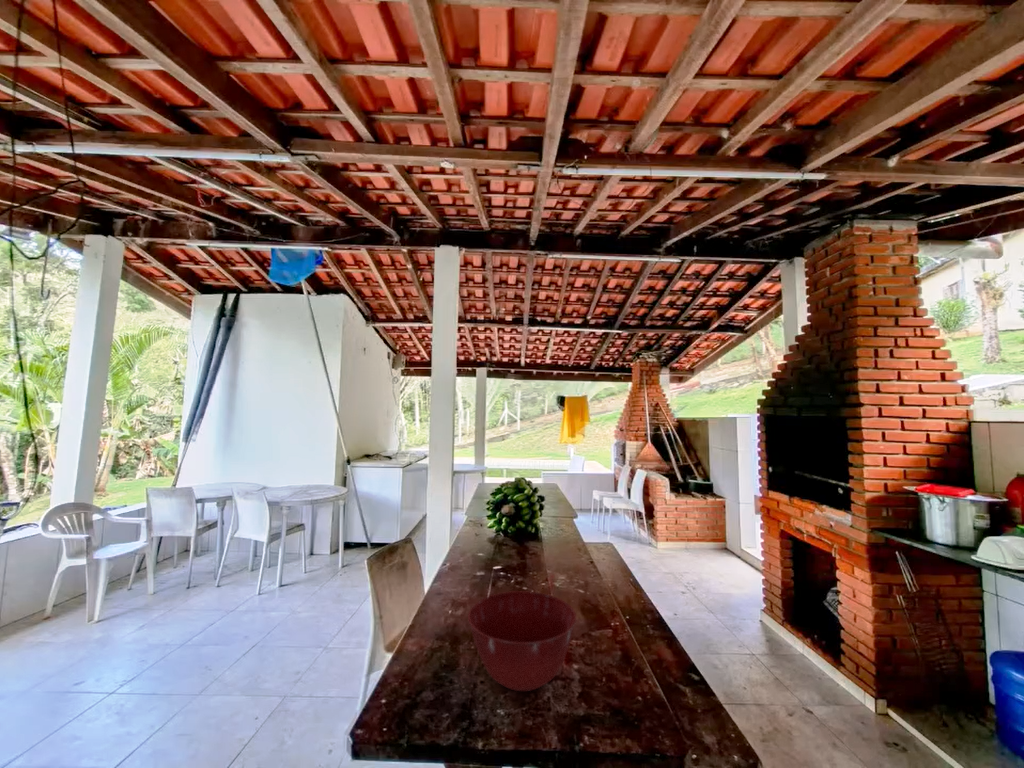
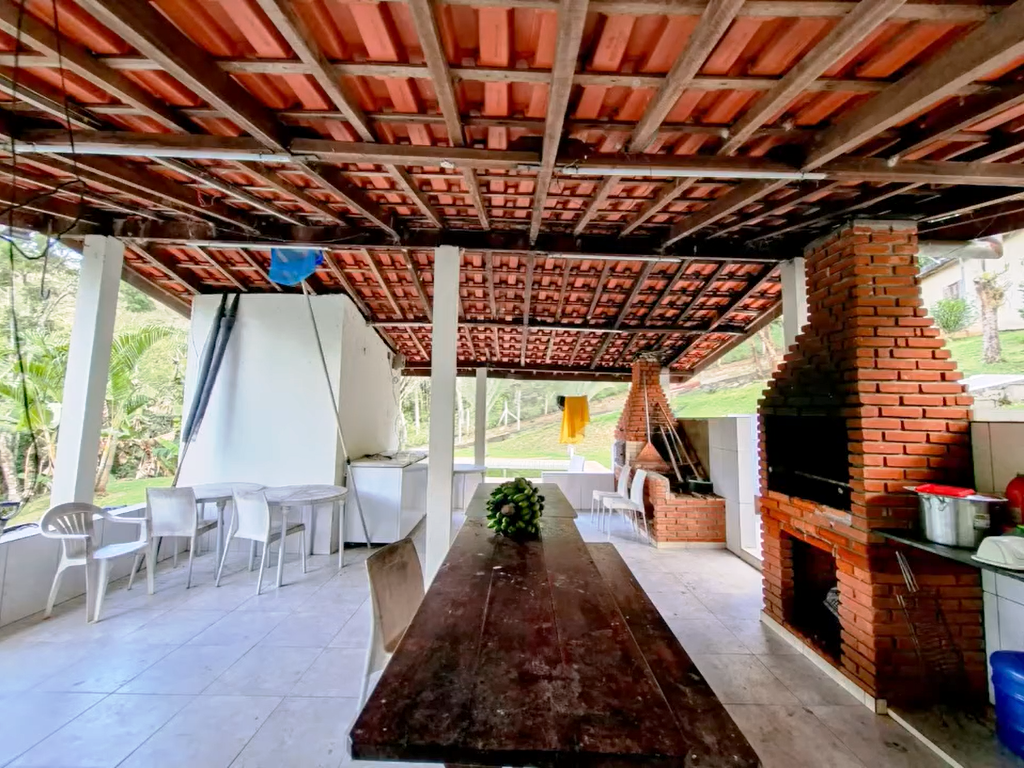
- mixing bowl (521, 643)
